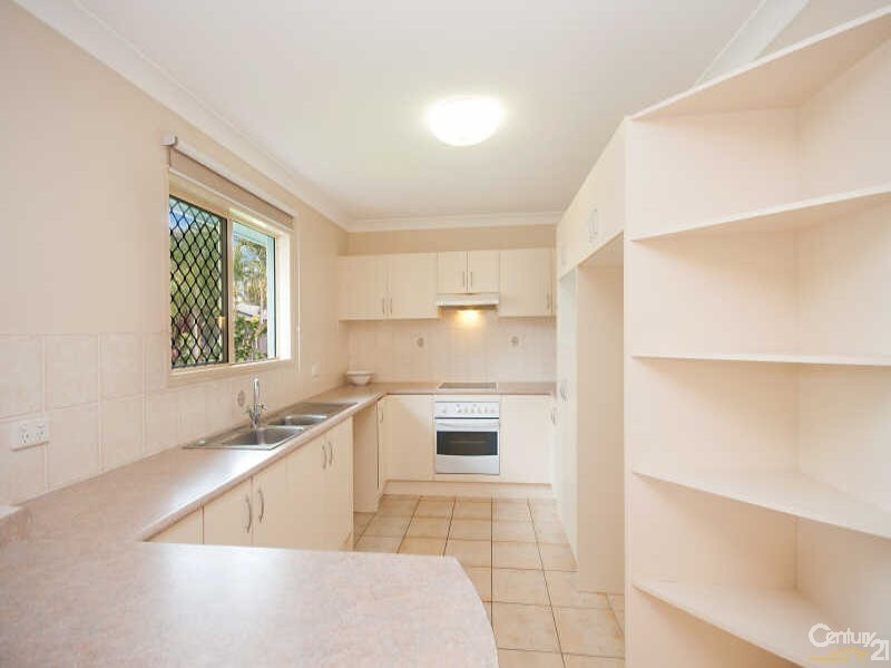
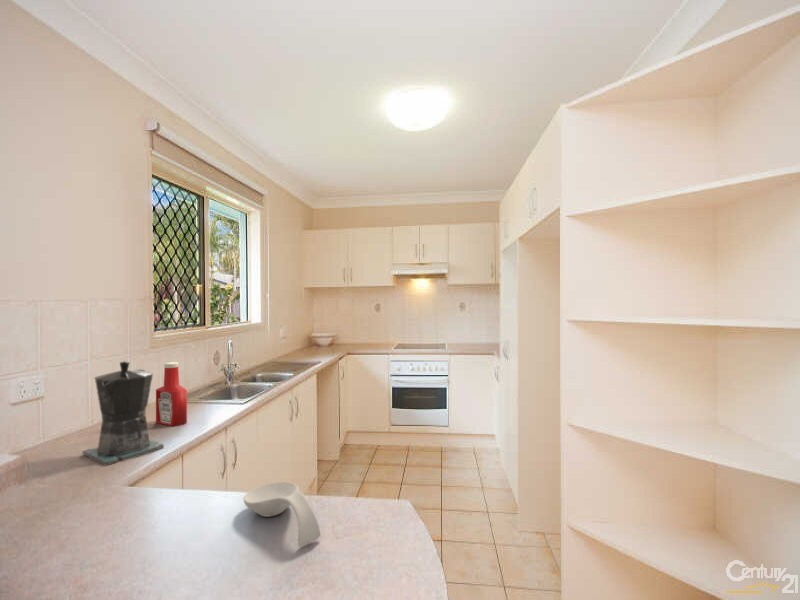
+ soap bottle (171, 392)
+ spoon rest (283, 503)
+ coffee maker (124, 406)
